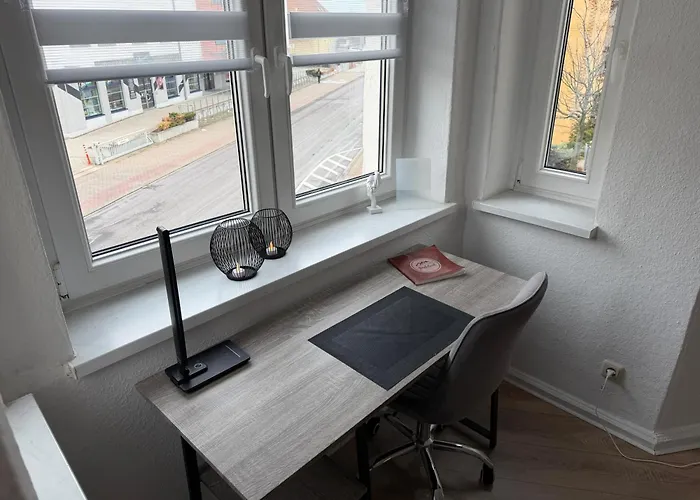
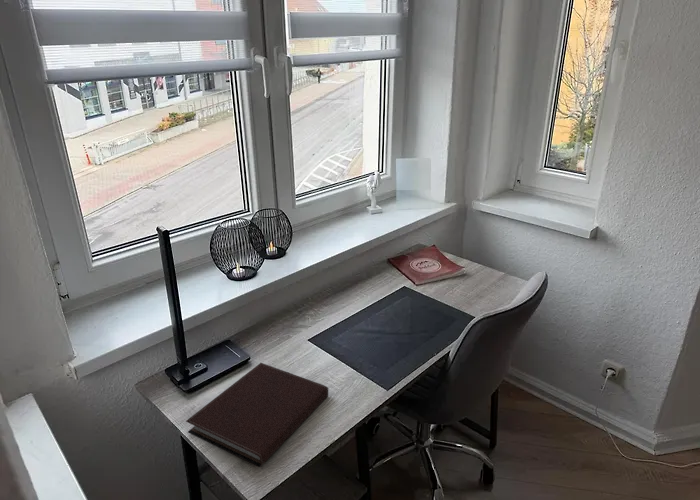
+ notebook (260, 408)
